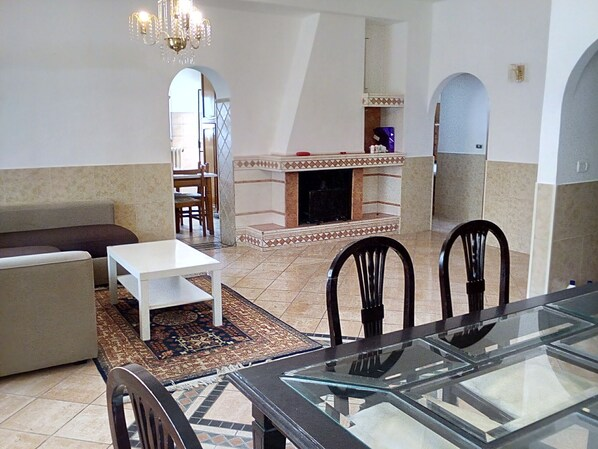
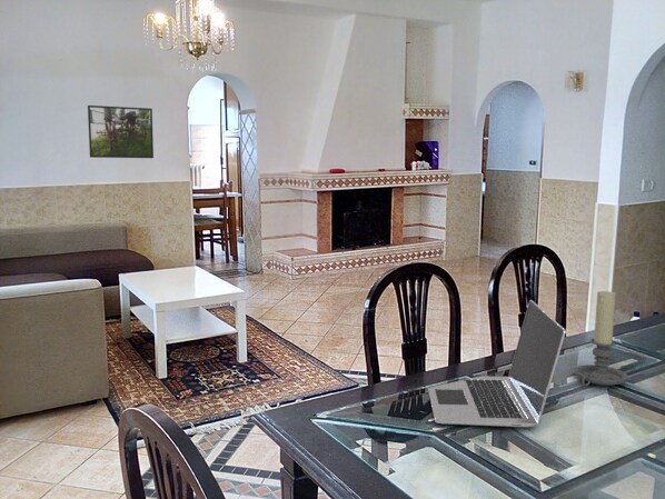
+ laptop (487, 377)
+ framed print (121, 132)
+ candle holder (601, 337)
